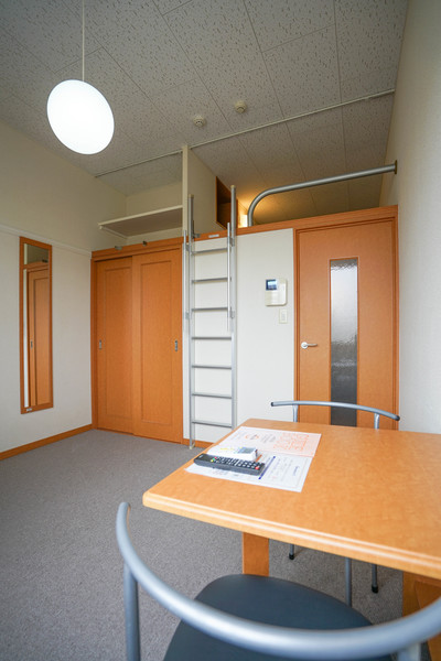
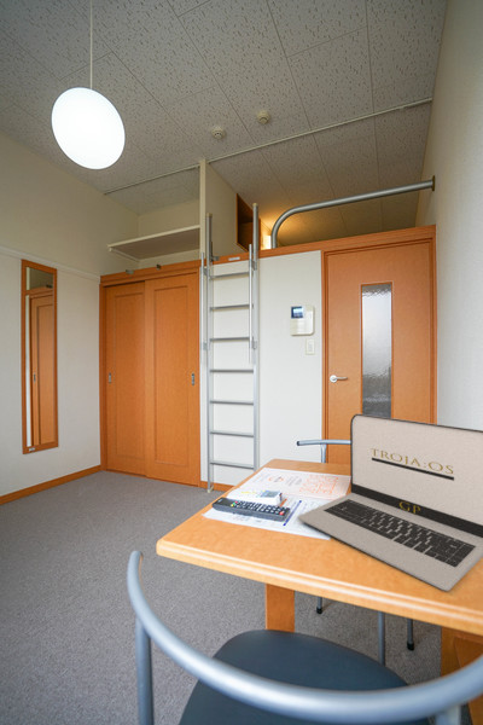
+ laptop (388, 478)
